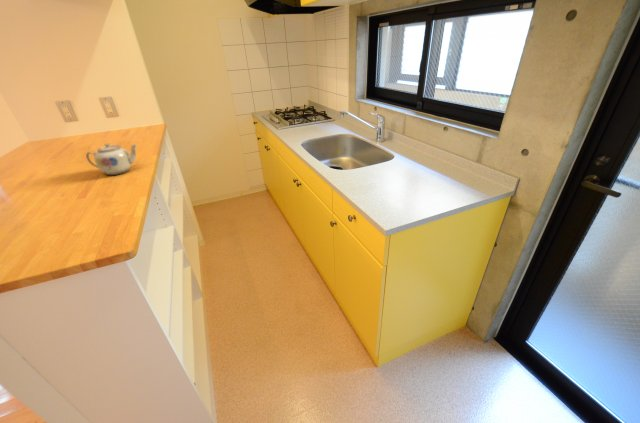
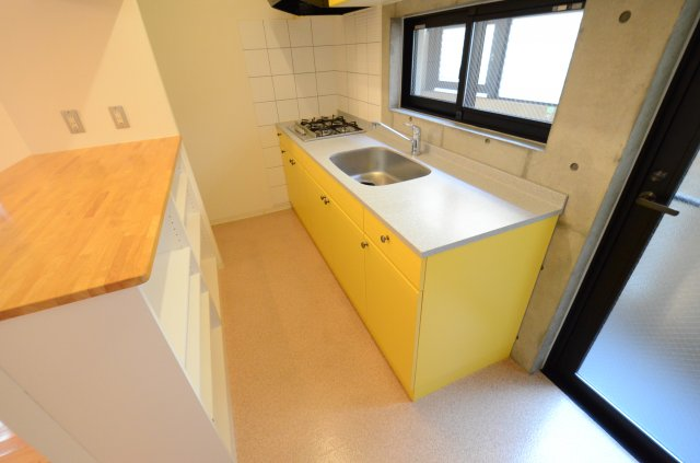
- teapot (114, 157)
